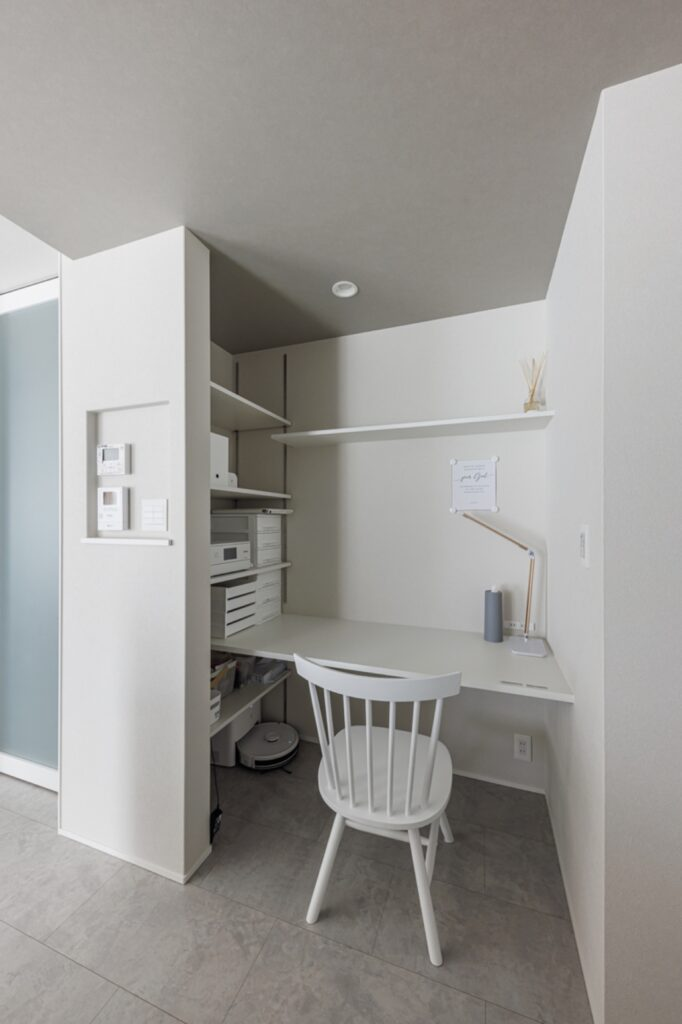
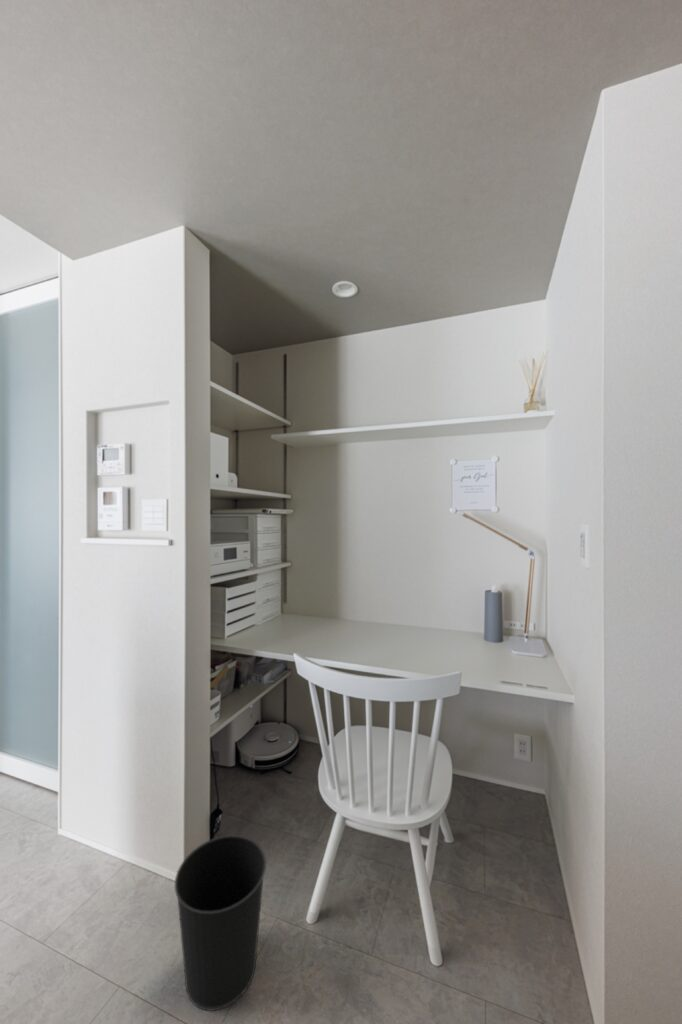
+ wastebasket (221, 919)
